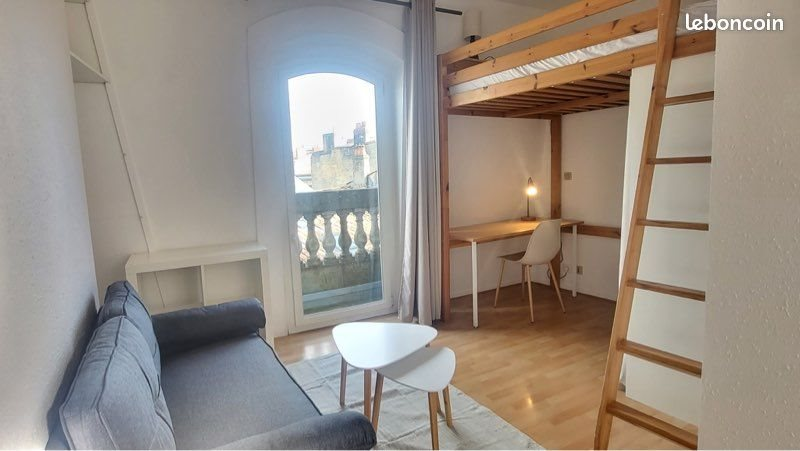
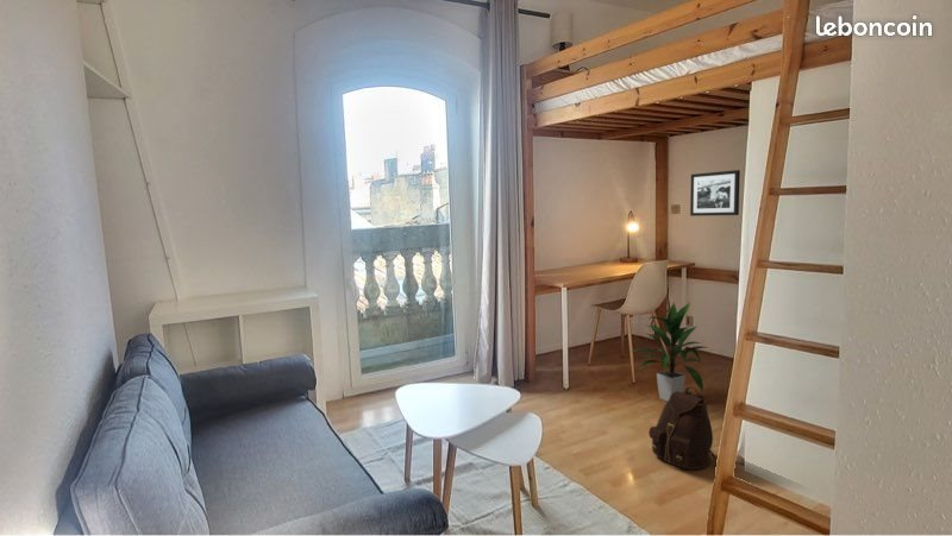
+ backpack (683, 423)
+ picture frame (713, 194)
+ indoor plant (672, 352)
